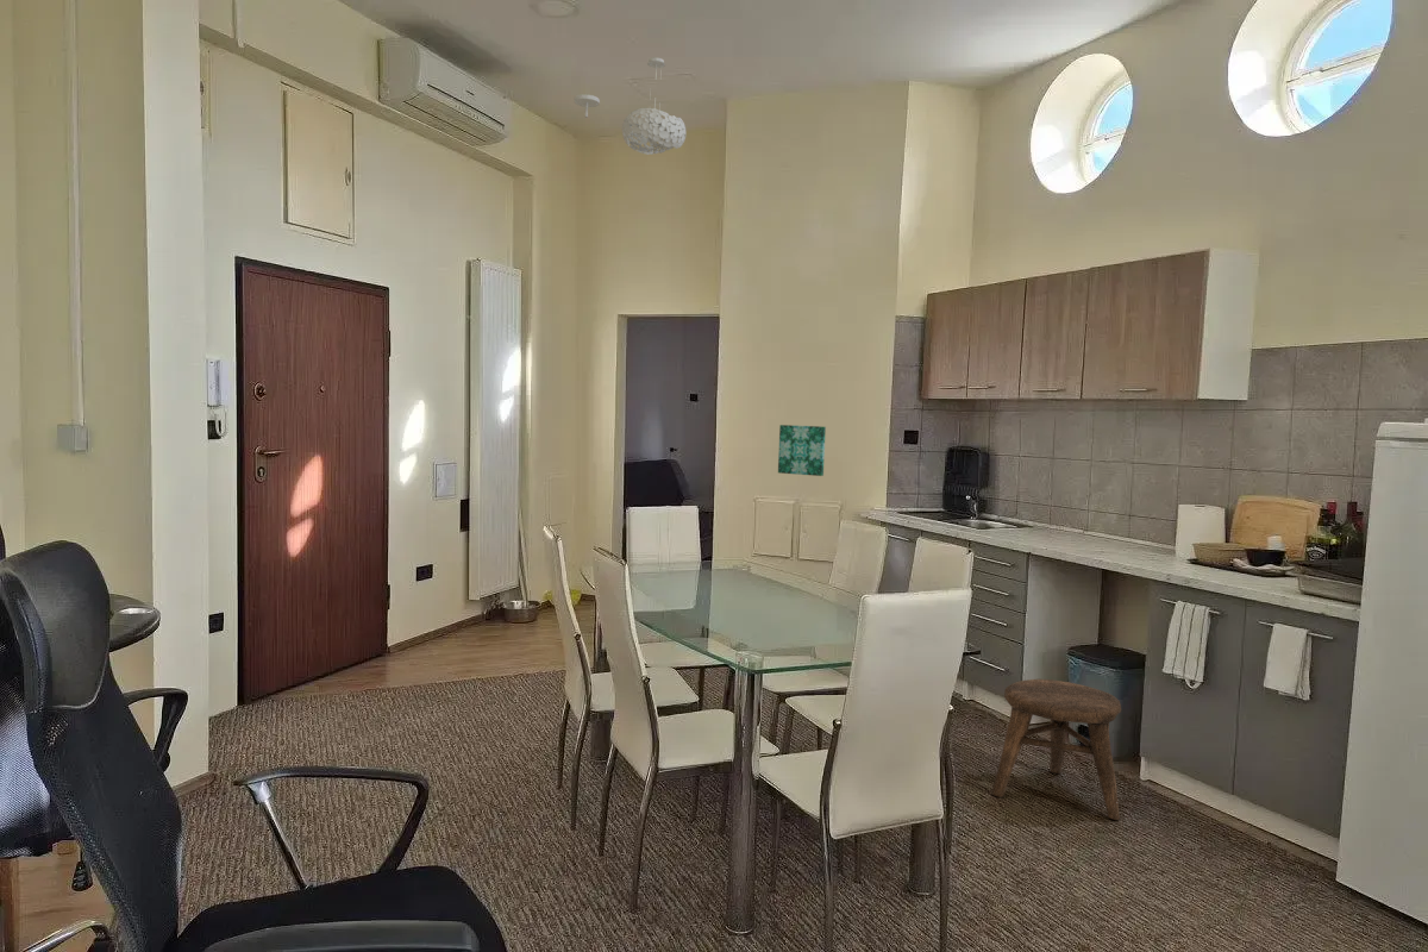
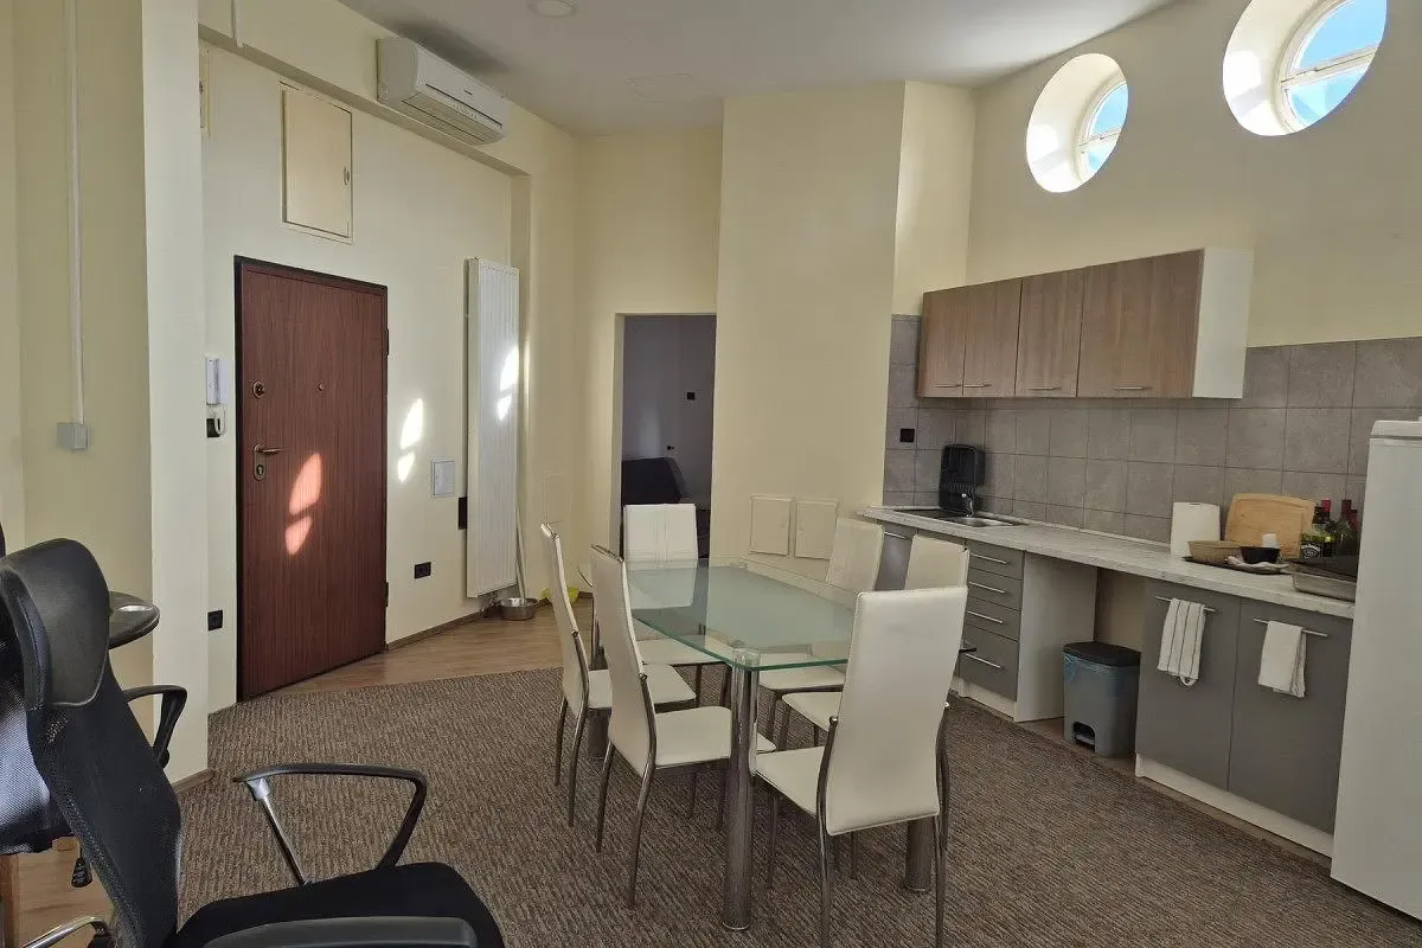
- wall art (801, 450)
- stool (1053, 744)
- pendant light (633, 111)
